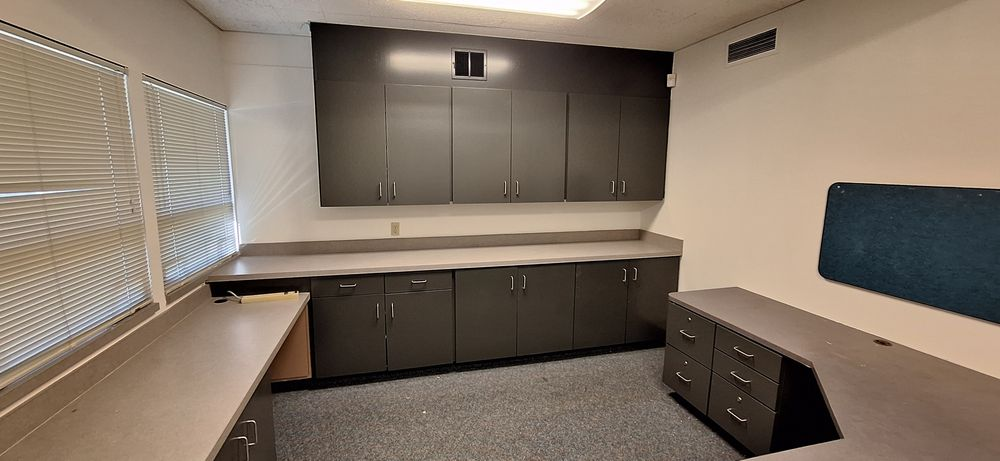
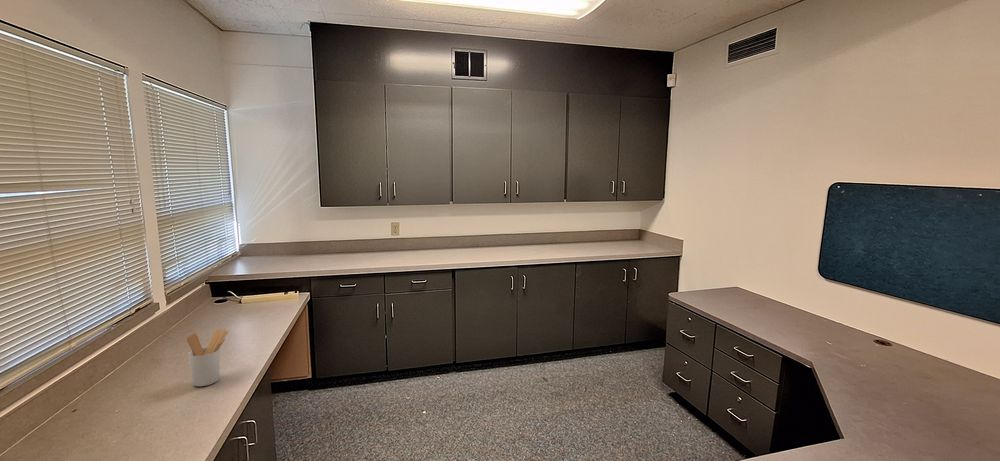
+ utensil holder (210, 355)
